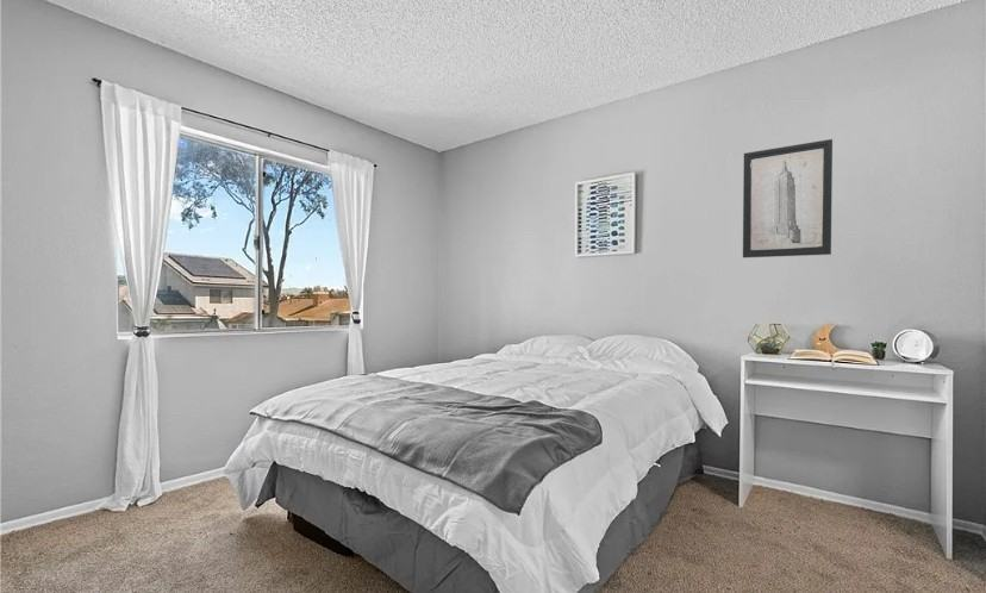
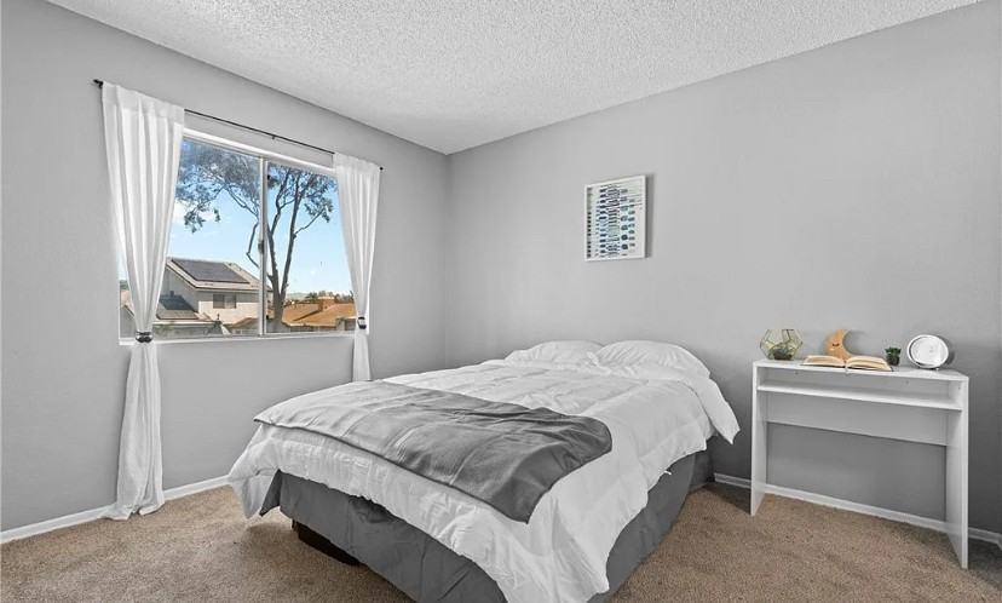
- wall art (785, 201)
